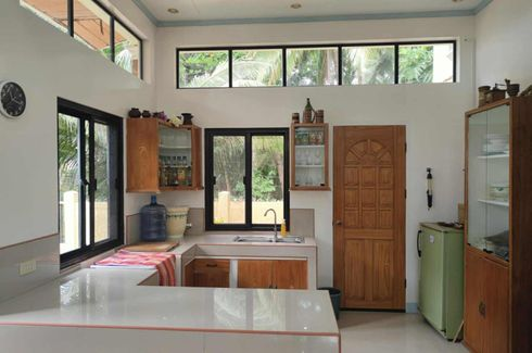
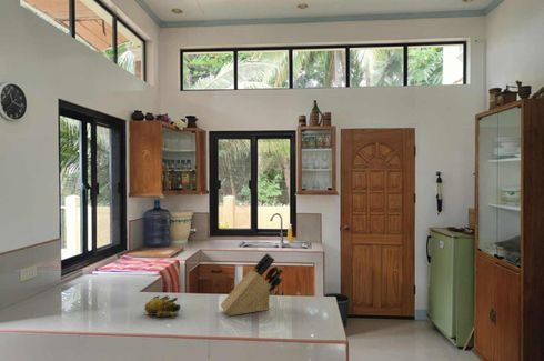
+ knife block (252, 282)
+ banana bunch (165, 305)
